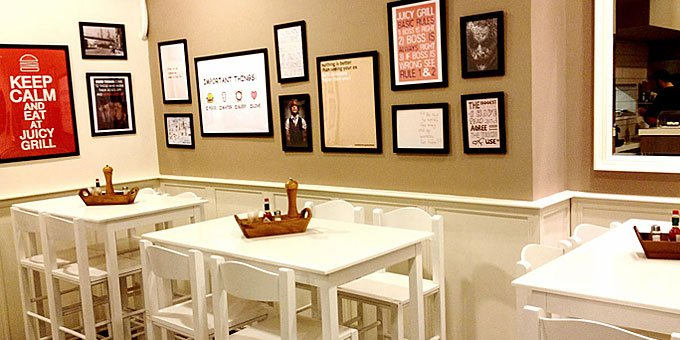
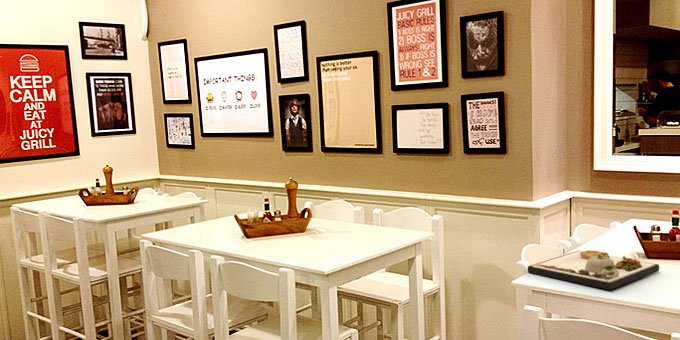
+ dinner plate (592, 261)
